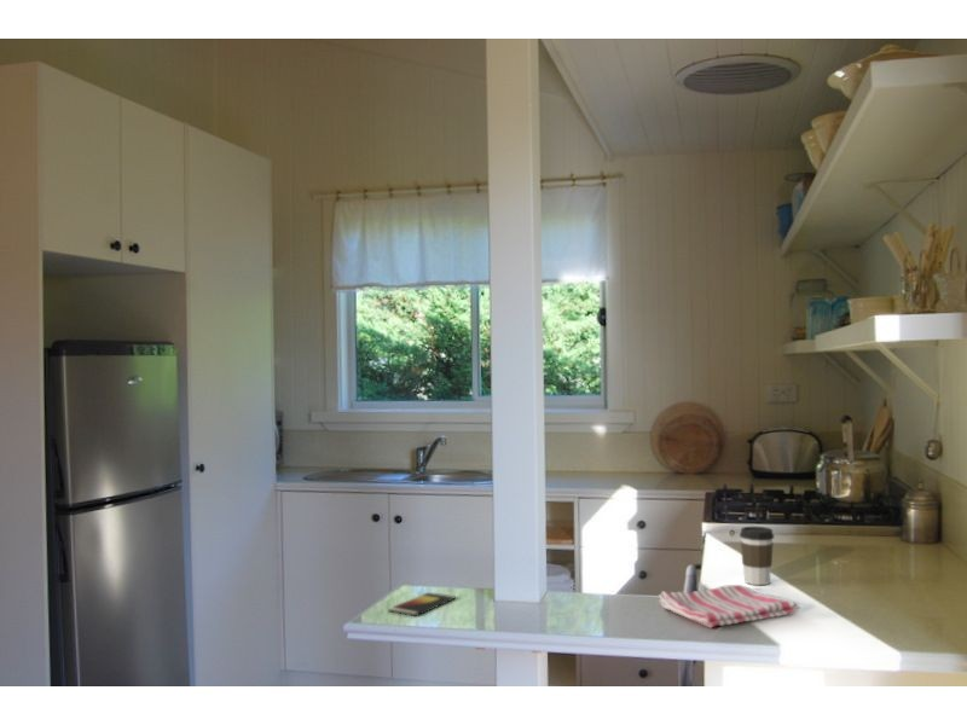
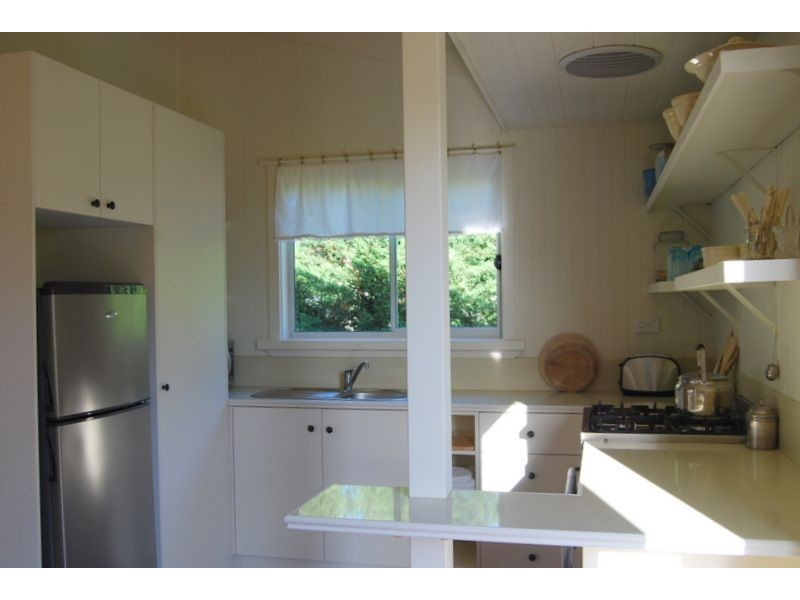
- coffee cup (757, 555)
- dish towel (728, 602)
- smartphone (422, 603)
